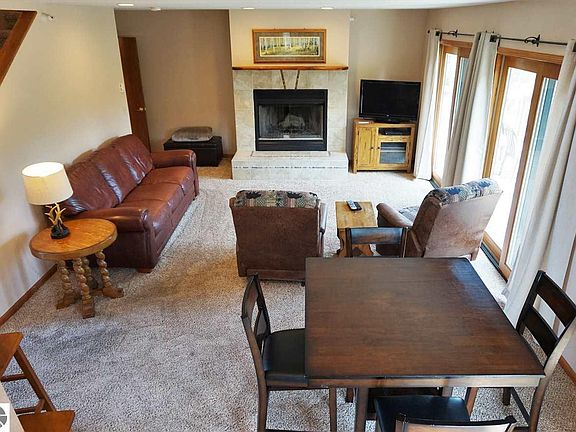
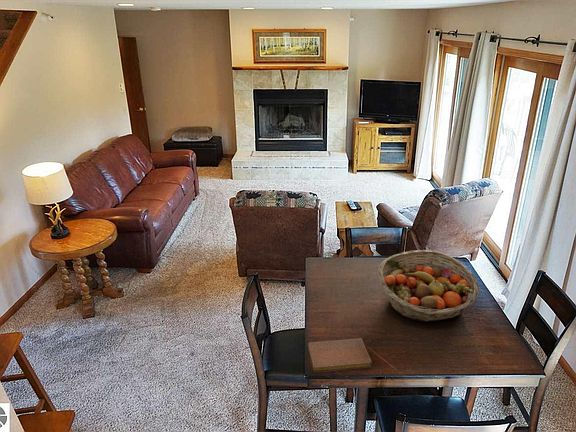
+ fruit basket (426, 285)
+ notebook (338, 354)
